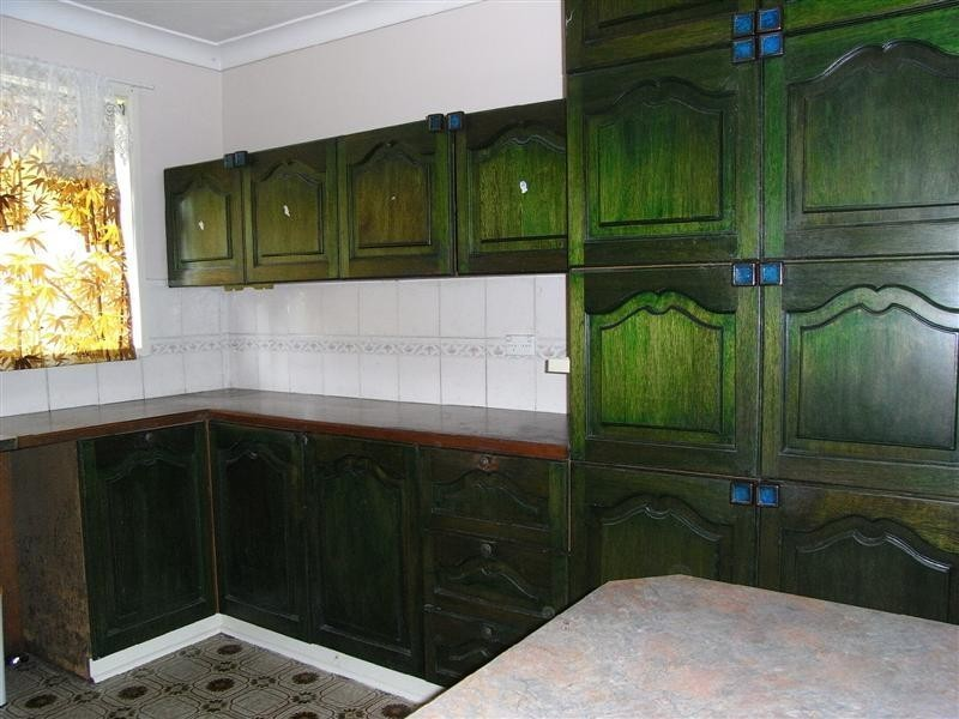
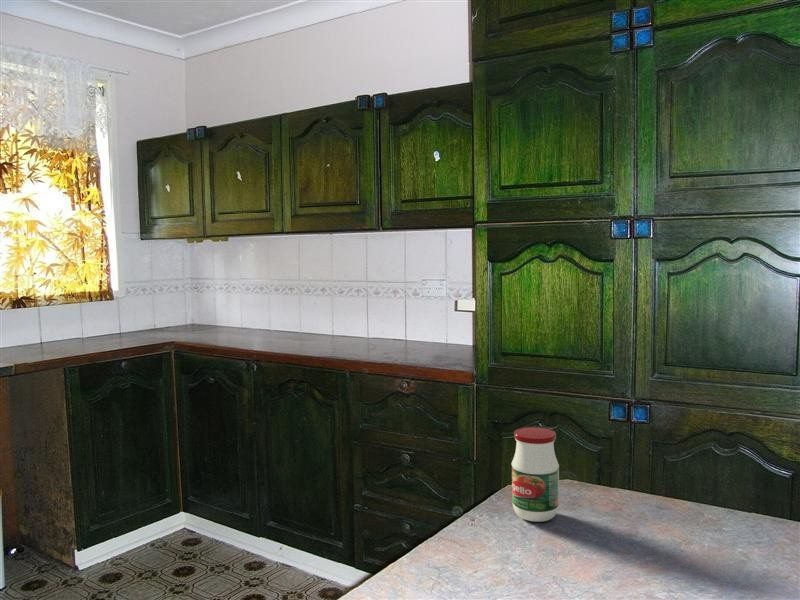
+ jar (535, 473)
